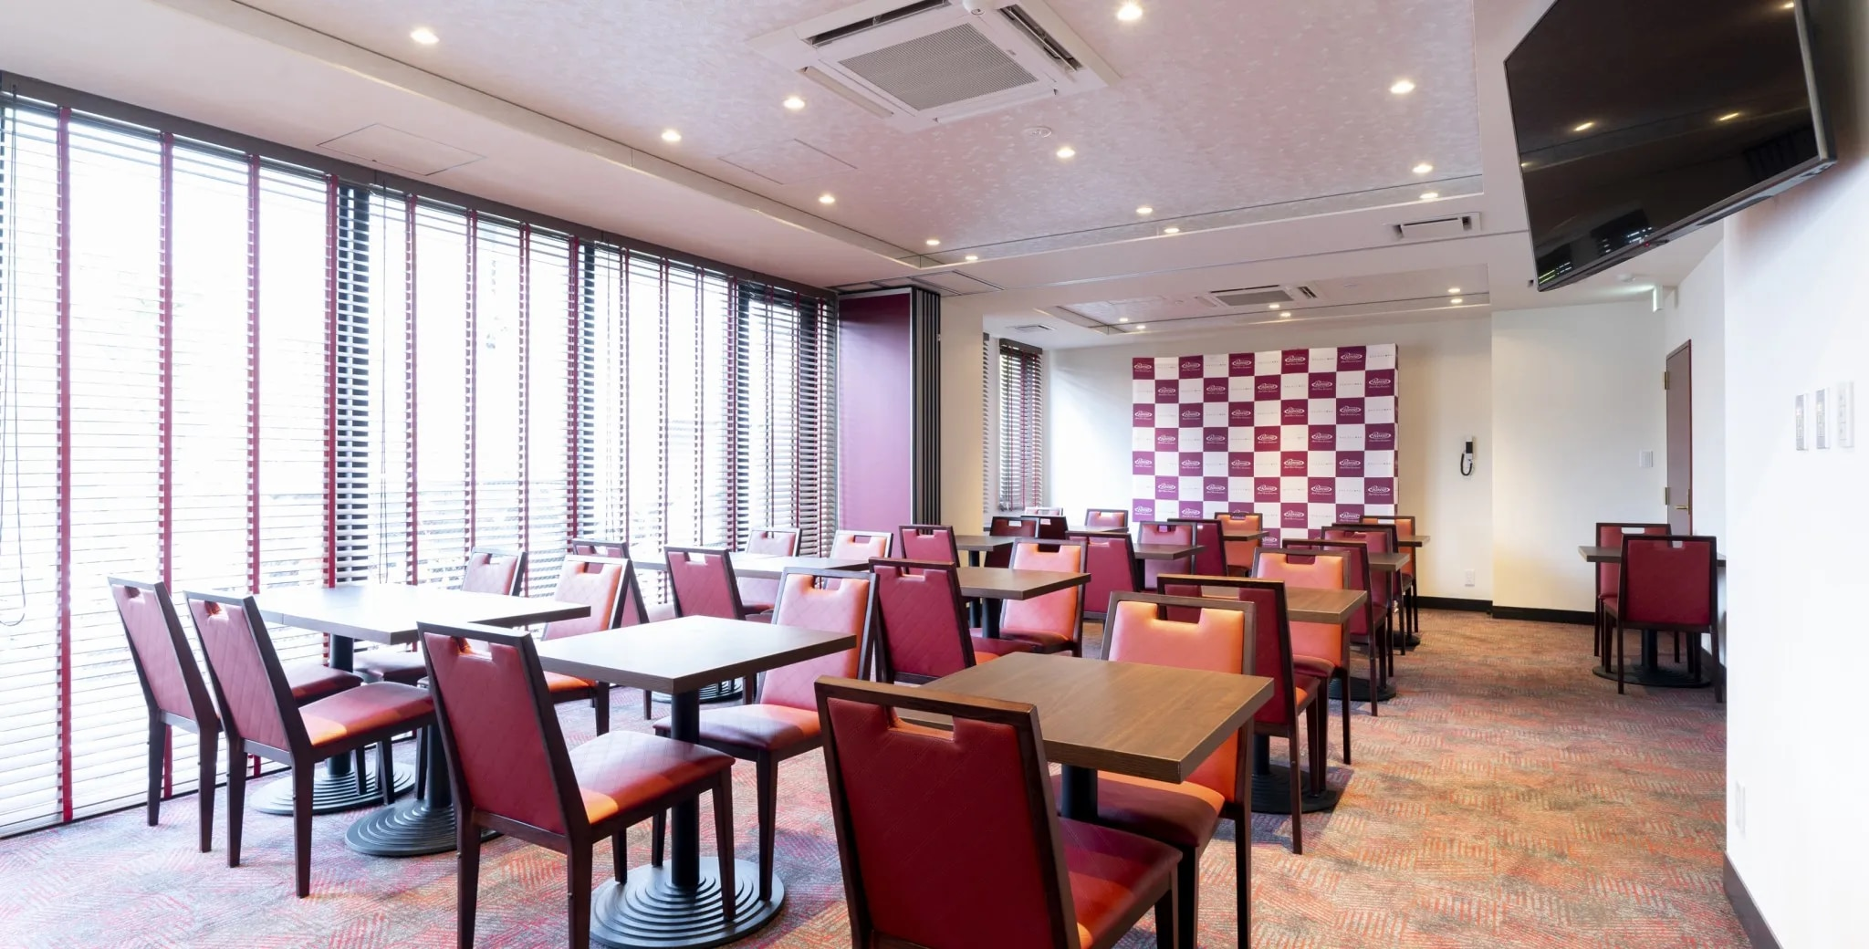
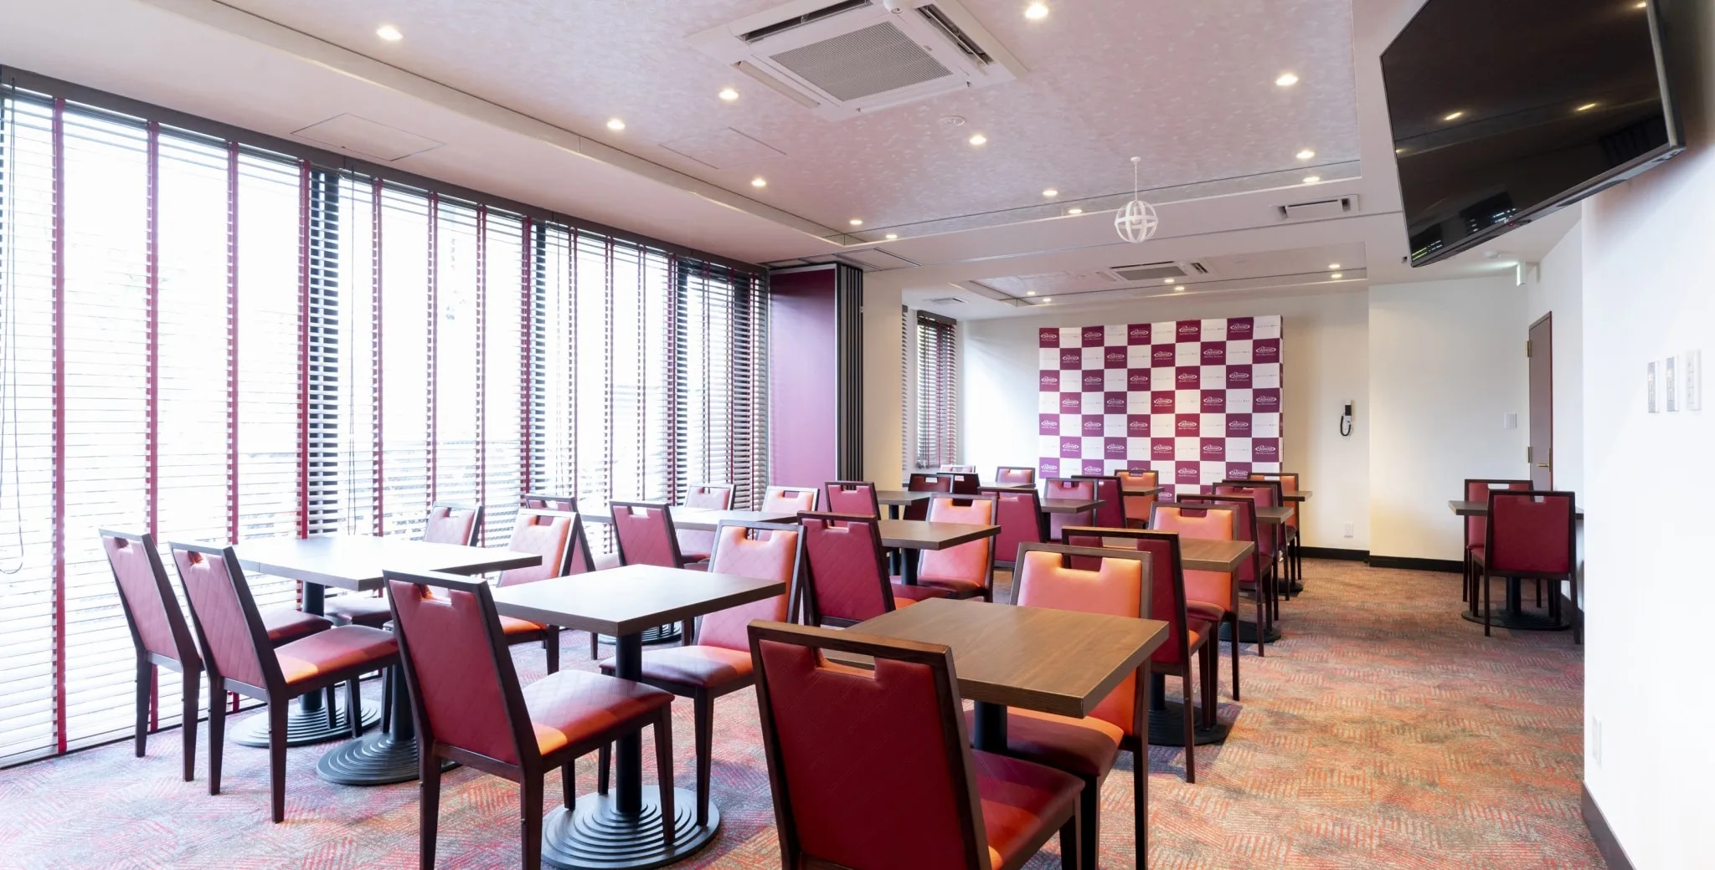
+ pendant light (1135, 201)
